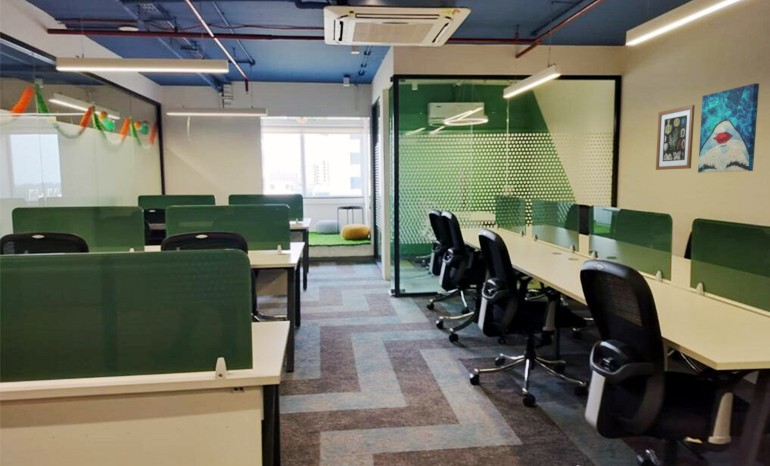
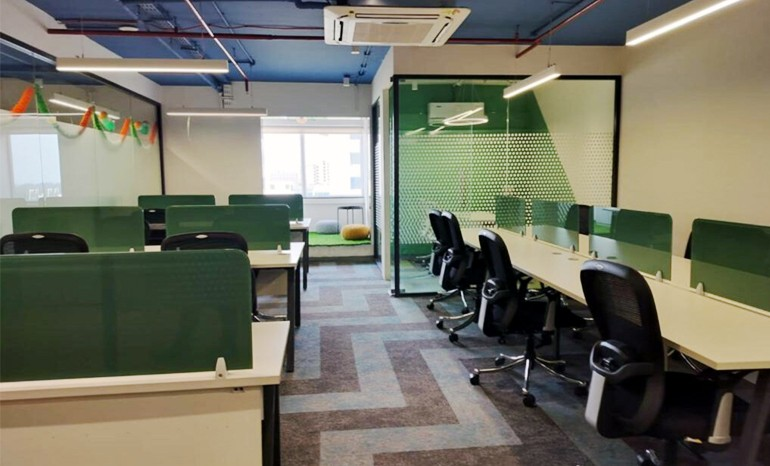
- wall art (674, 139)
- wall art (726, 131)
